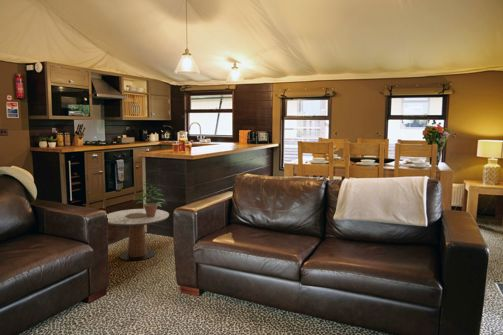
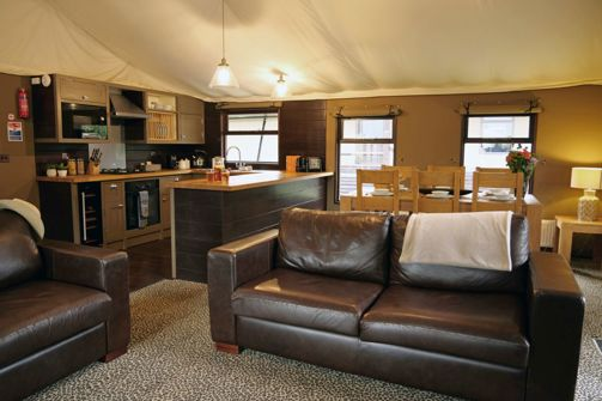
- potted plant (150, 199)
- side table (136, 235)
